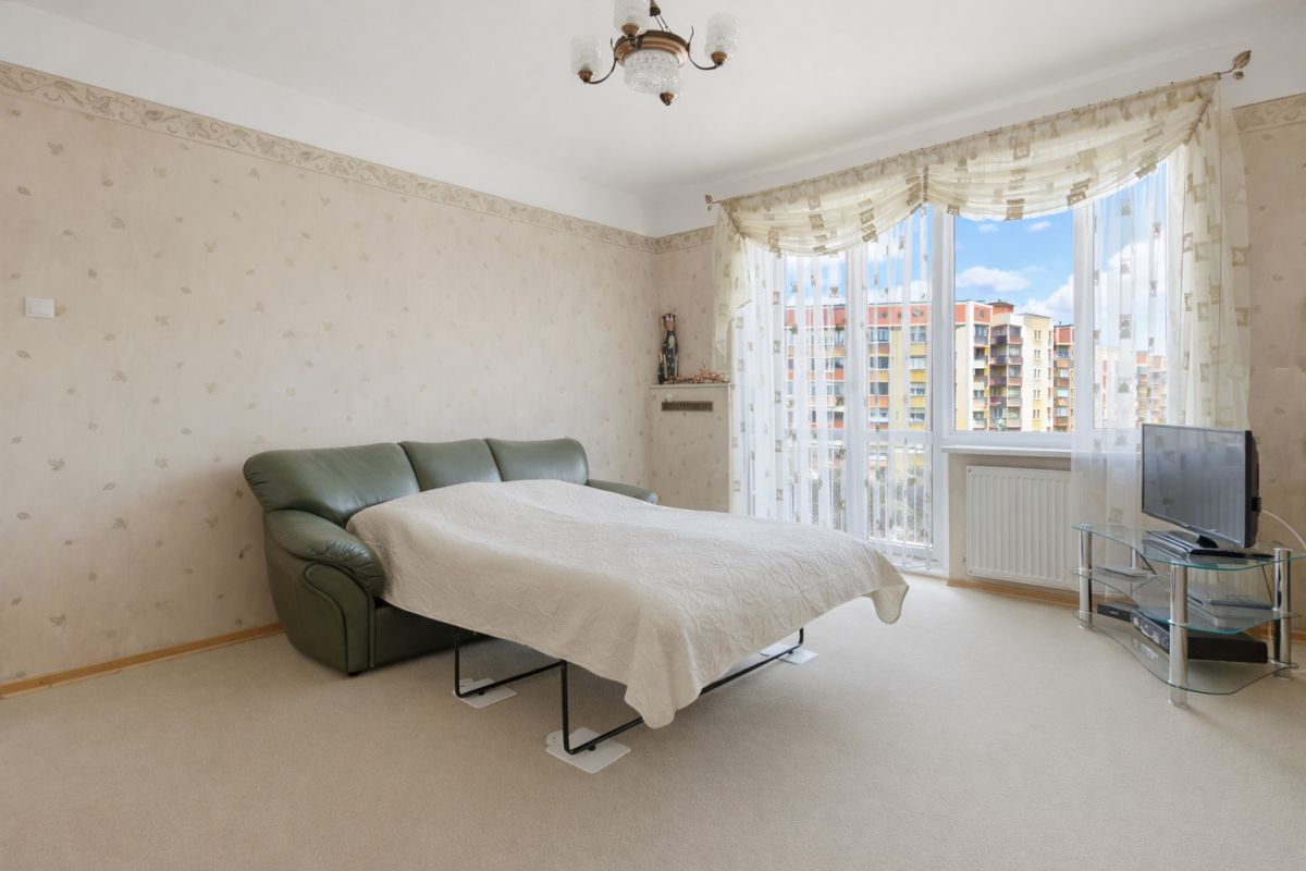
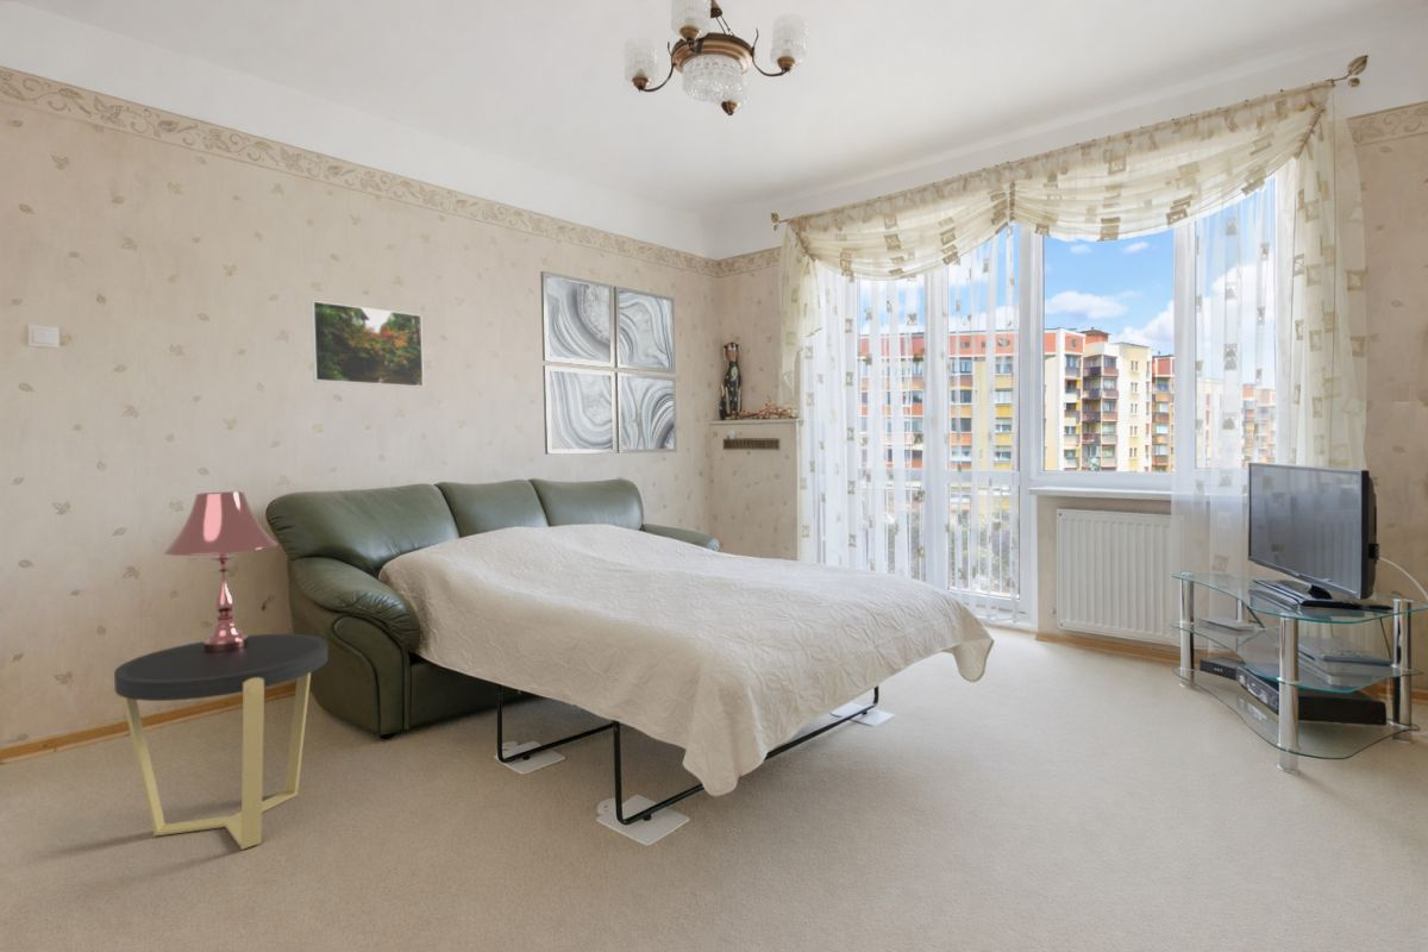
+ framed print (369, 346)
+ table lamp (223, 569)
+ side table (243, 739)
+ wall art (613, 371)
